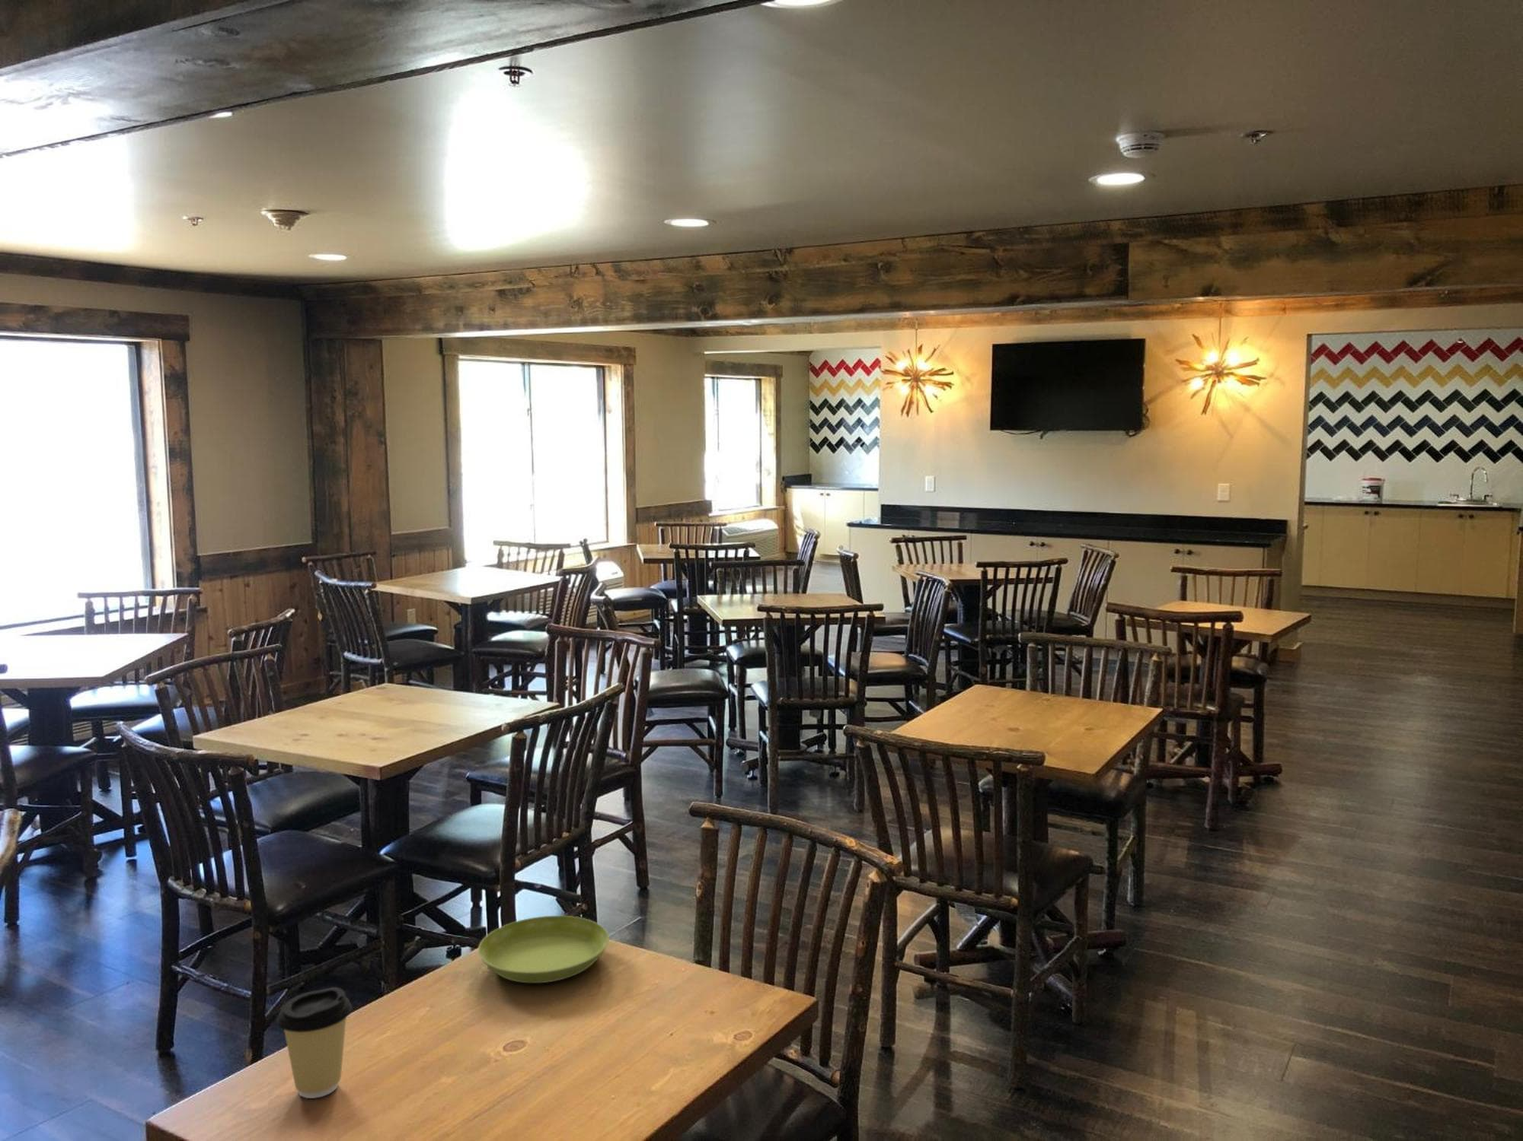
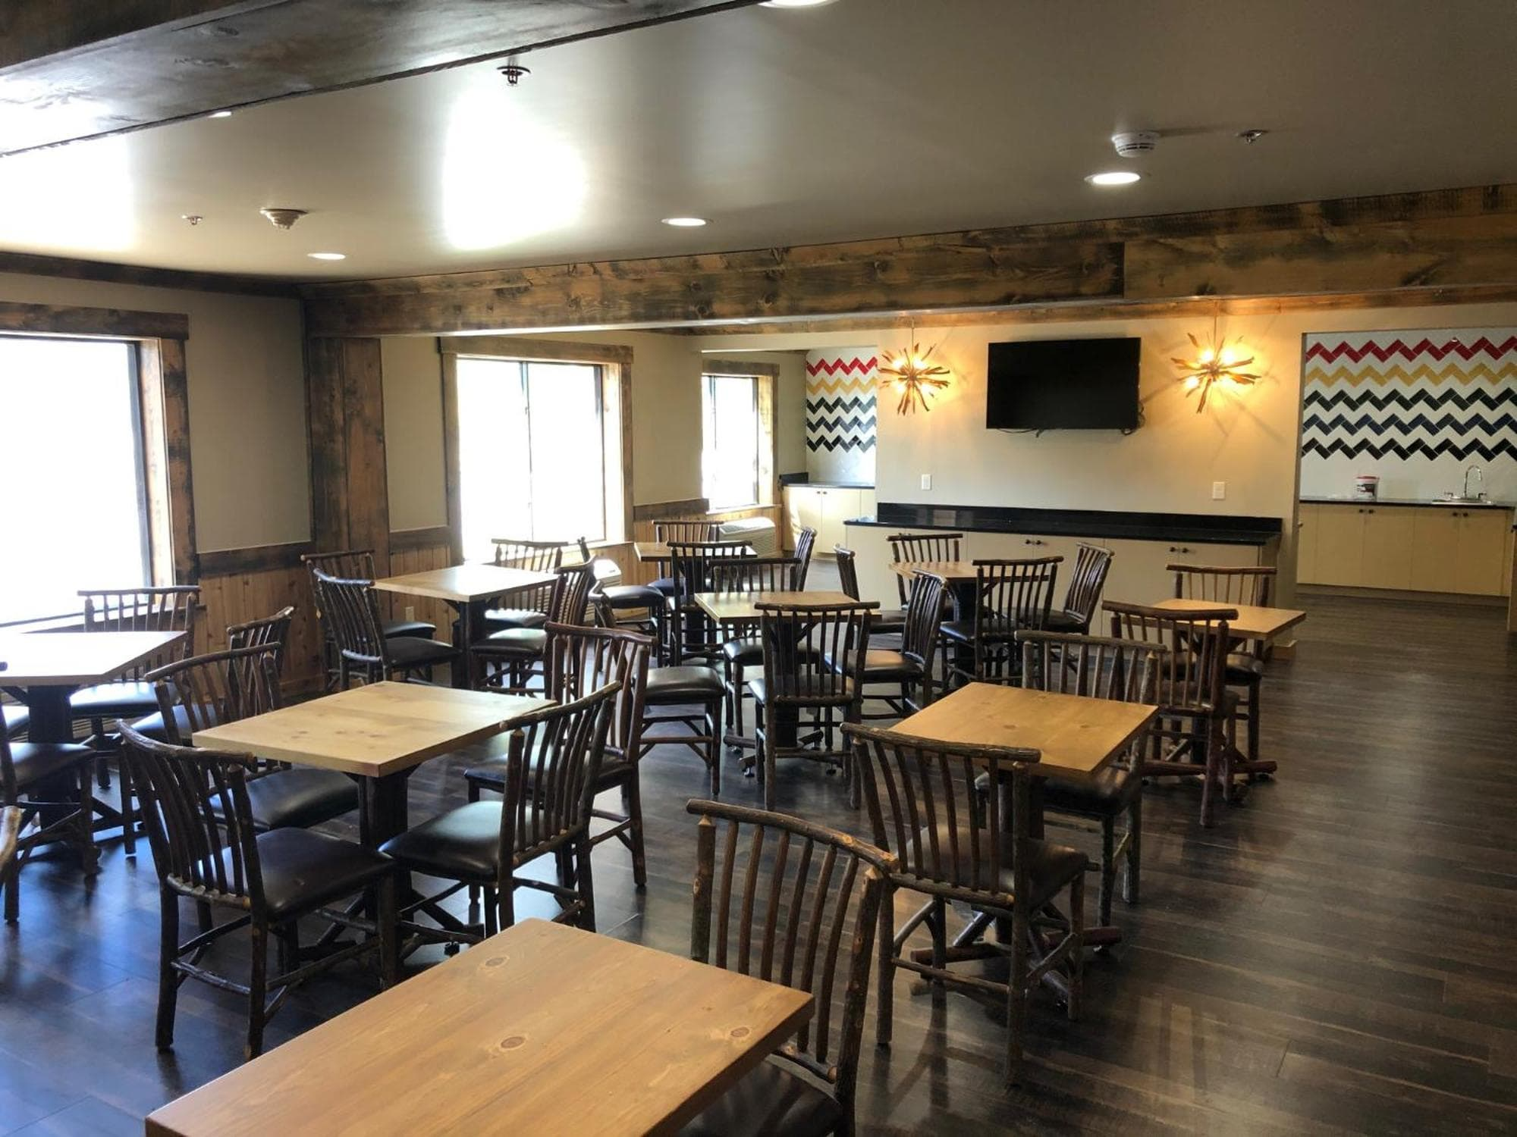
- coffee cup (317, 1043)
- saucer (544, 950)
